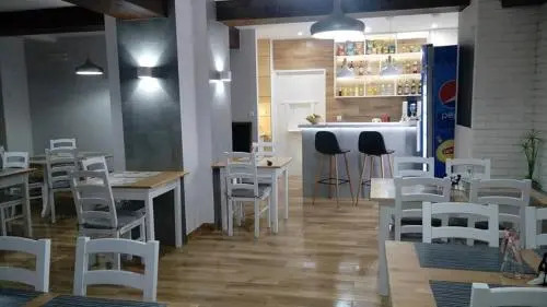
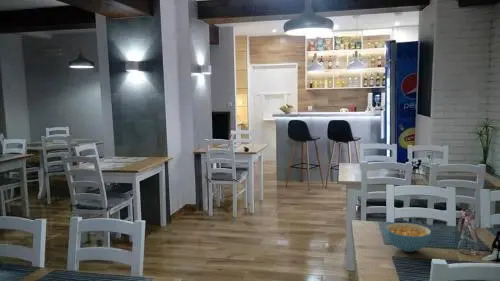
+ cereal bowl (407, 239)
